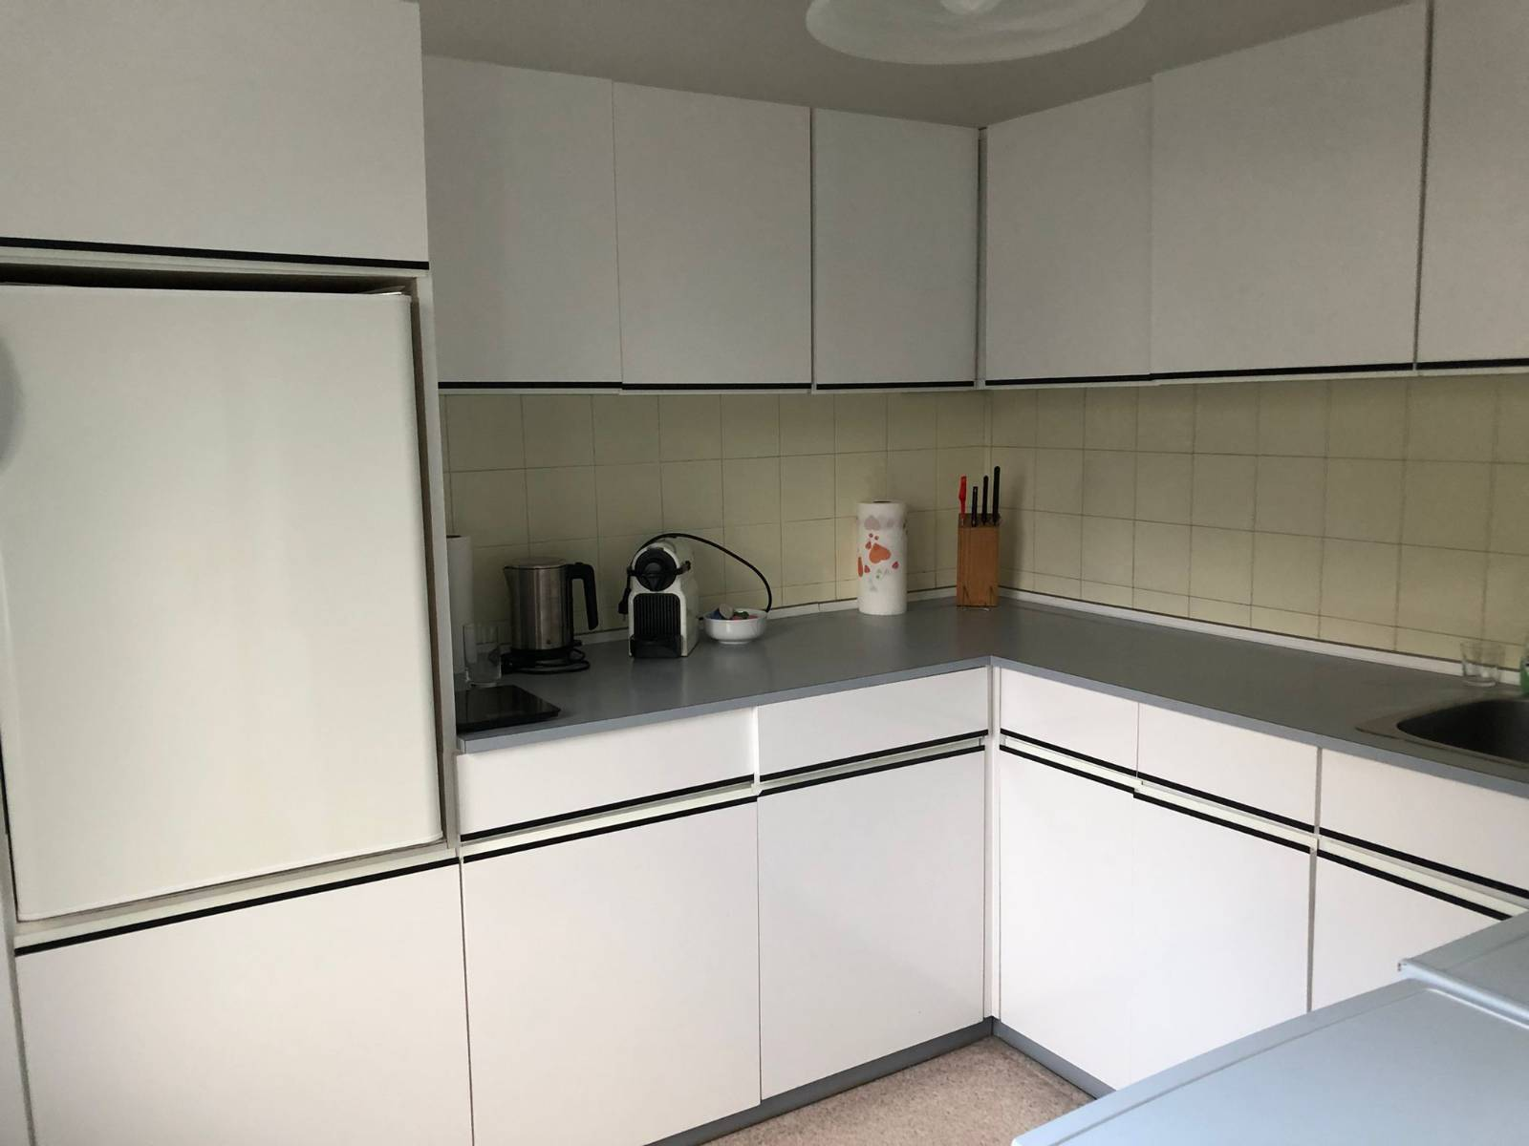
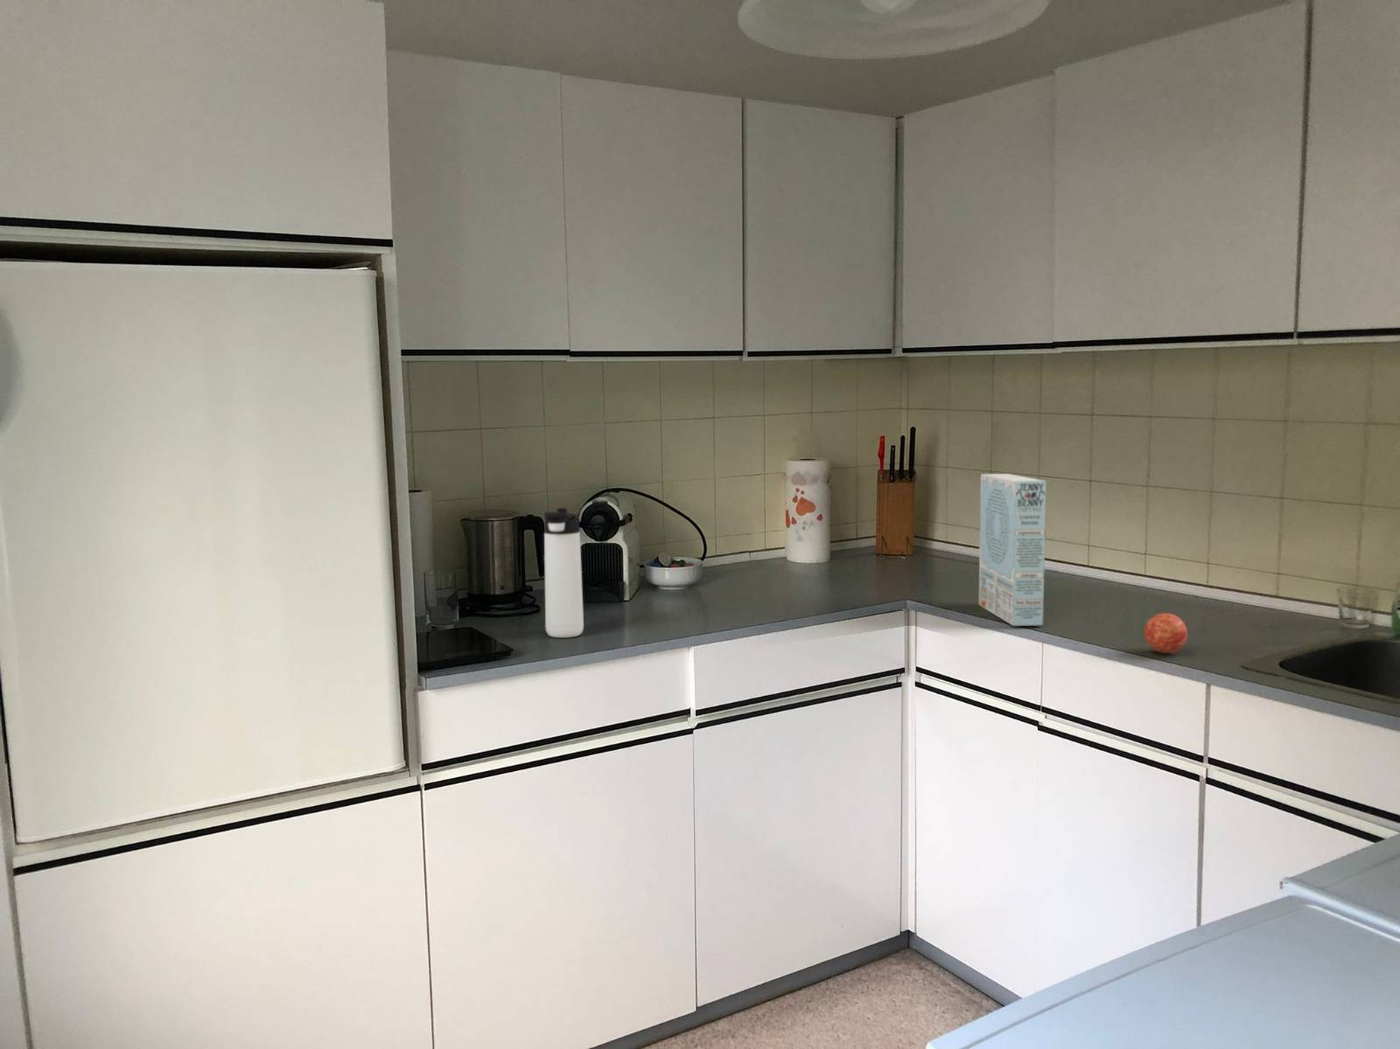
+ cereal box (1010, 547)
+ thermos bottle (561, 573)
+ apple (1165, 632)
